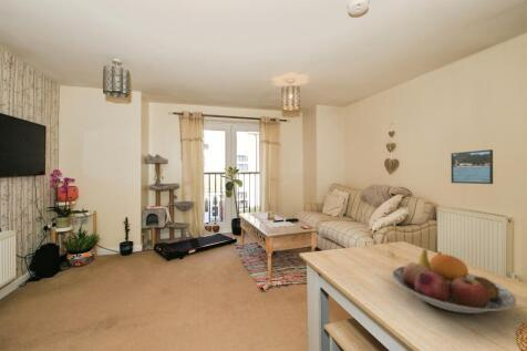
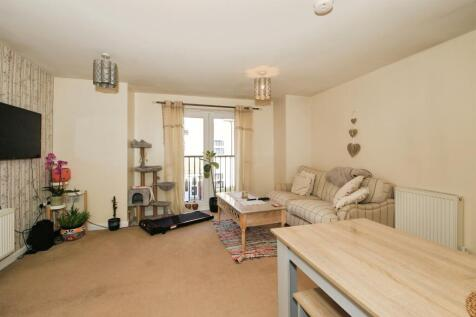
- fruit bowl (446, 279)
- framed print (471, 167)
